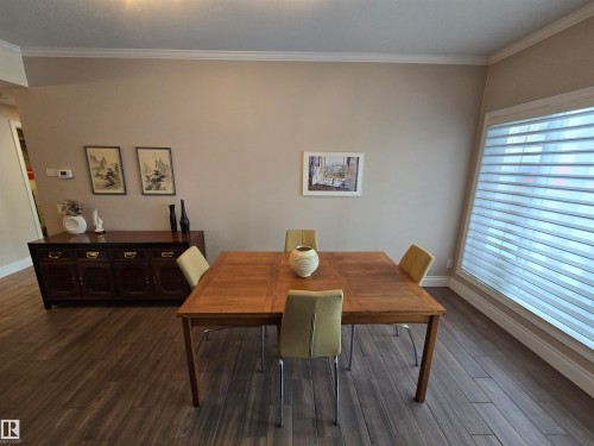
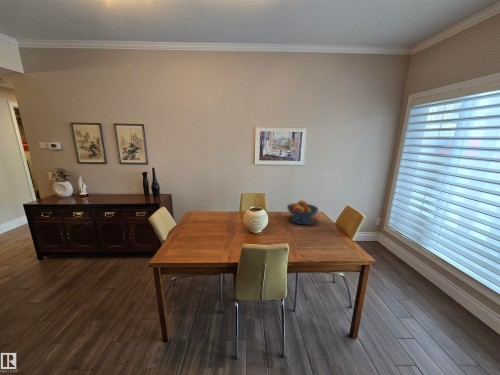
+ fruit bowl (302, 211)
